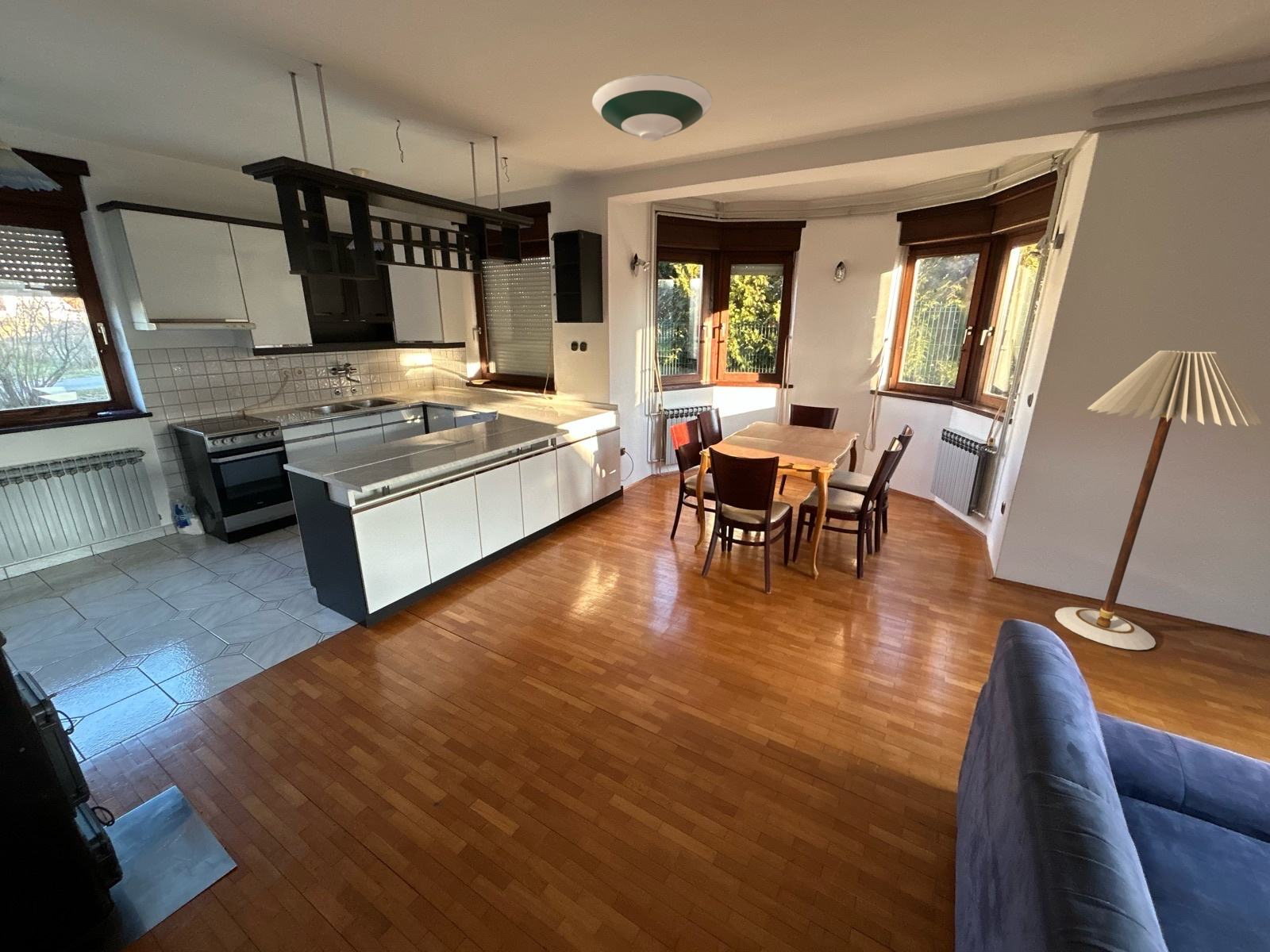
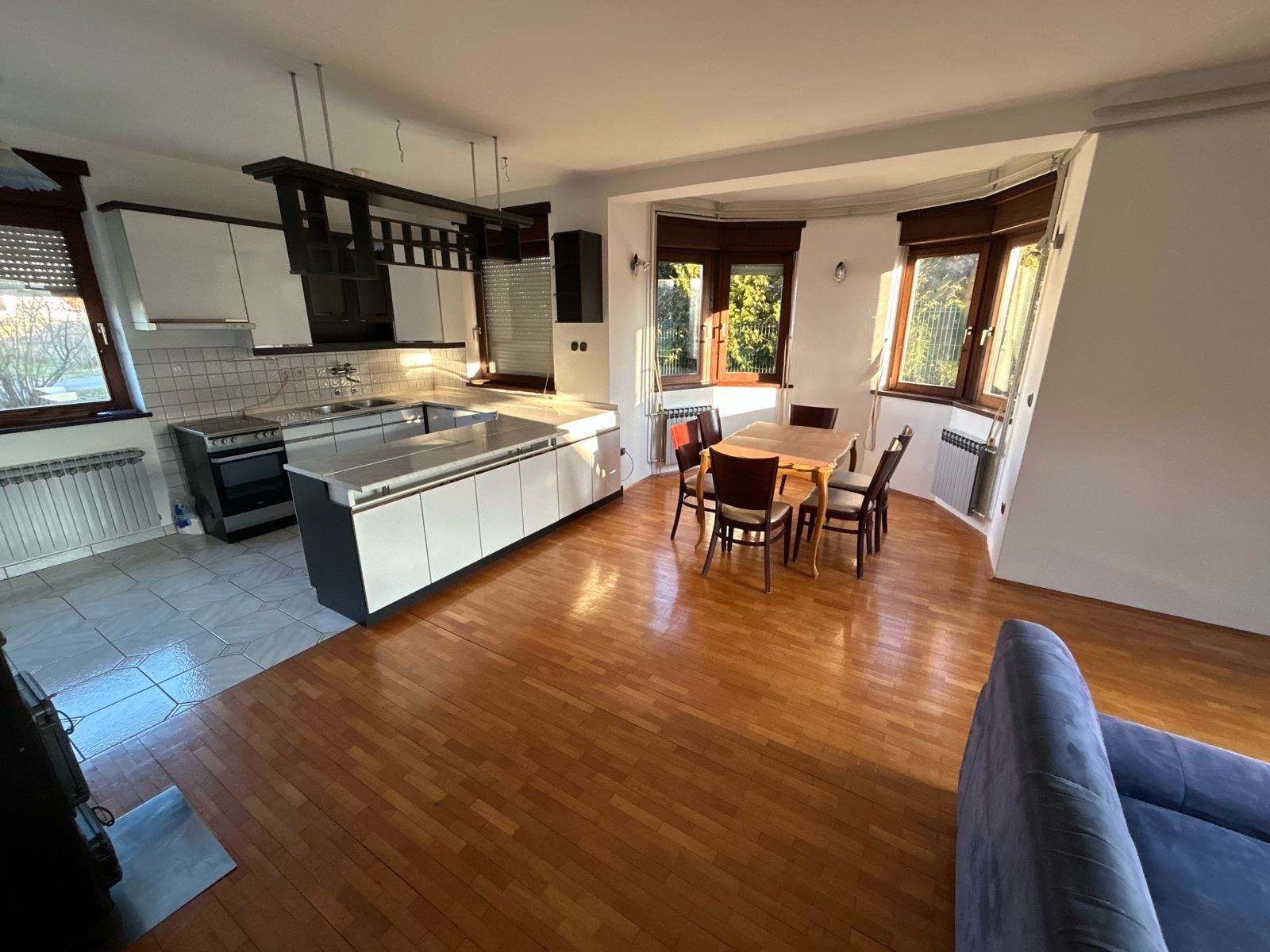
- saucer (652, 121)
- floor lamp (1141, 500)
